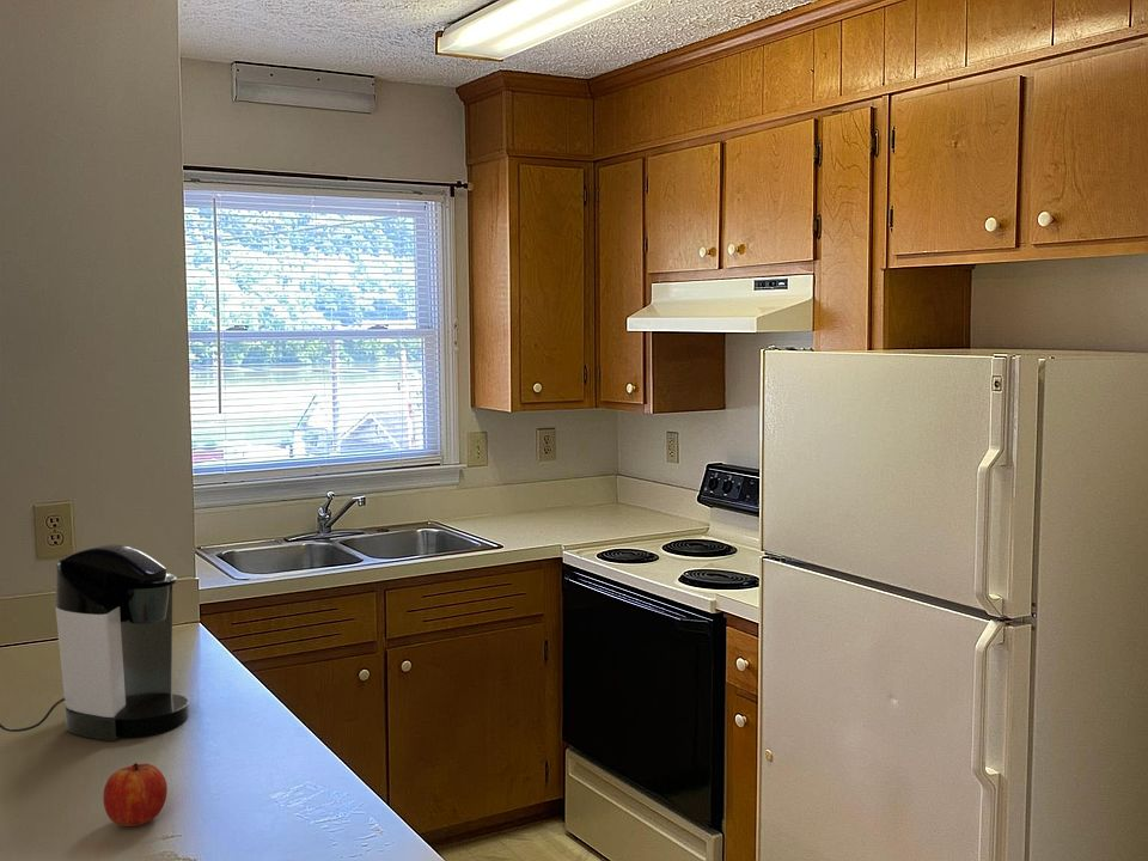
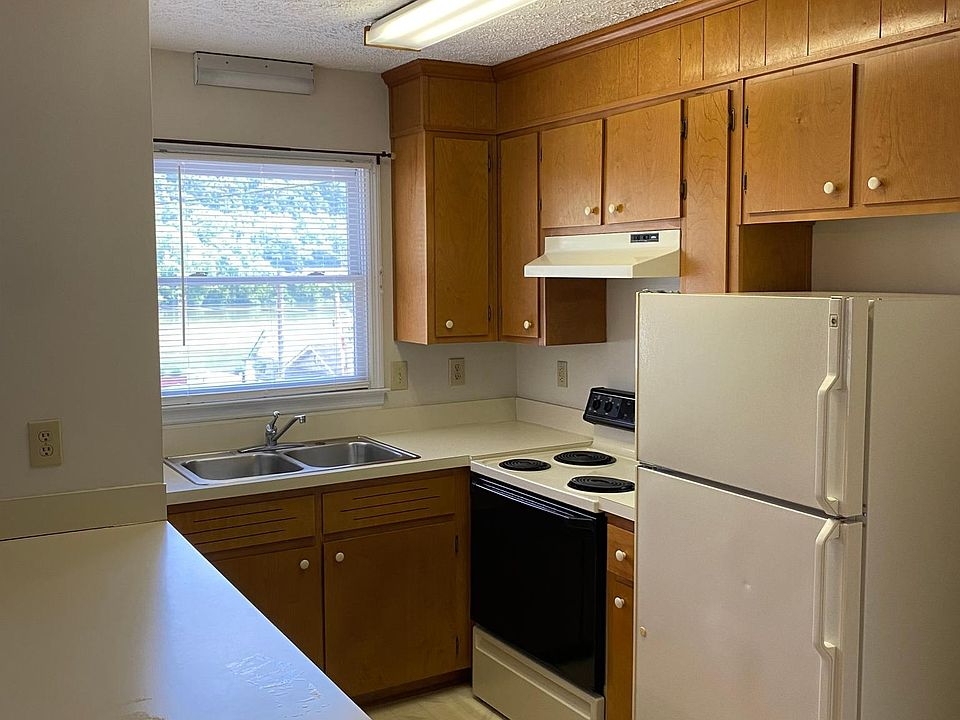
- coffee maker (97, 642)
- fruit (134, 790)
